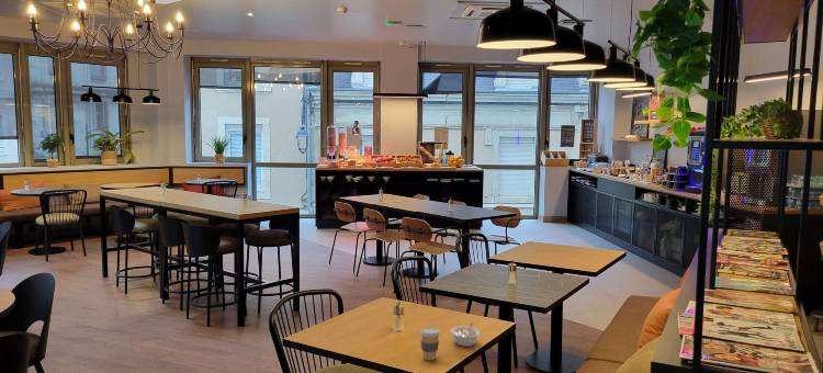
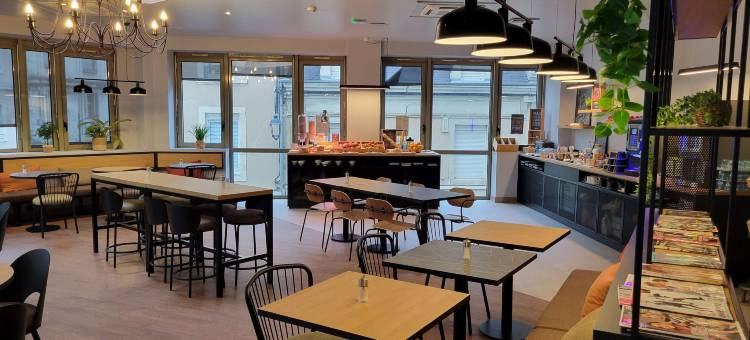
- legume (464, 335)
- coffee cup (429, 343)
